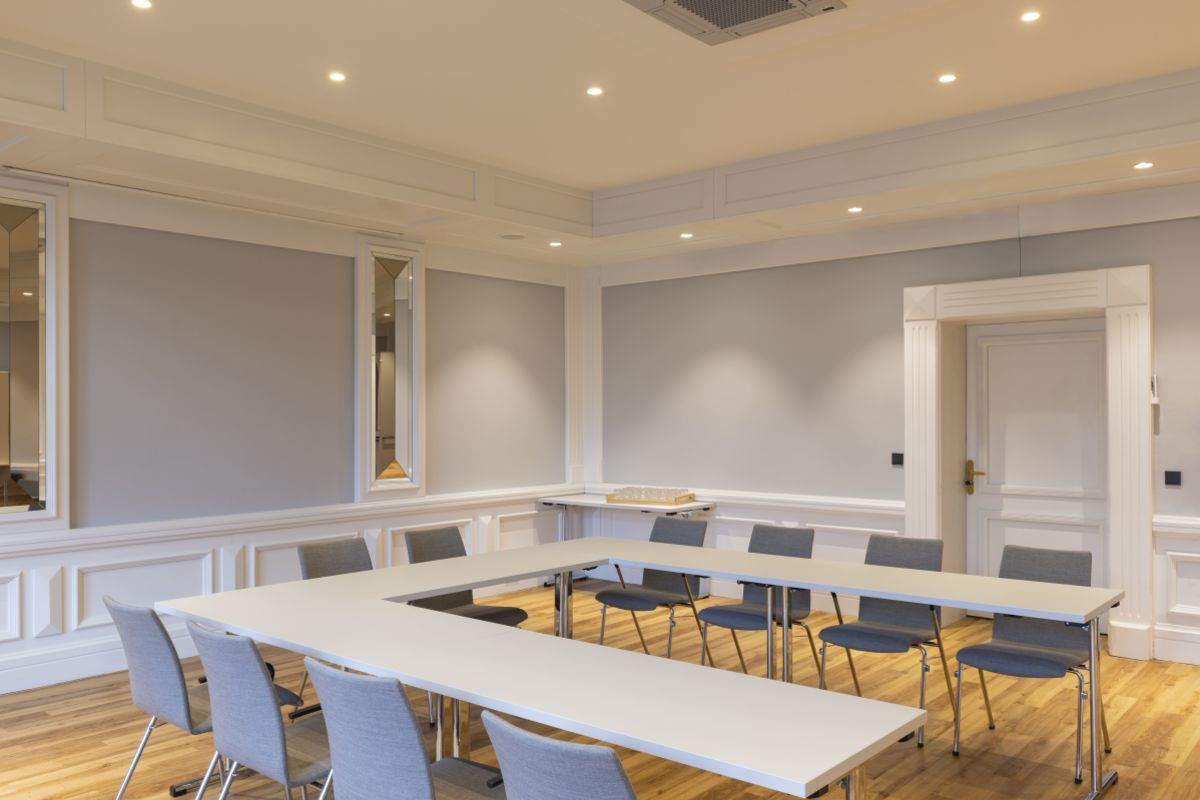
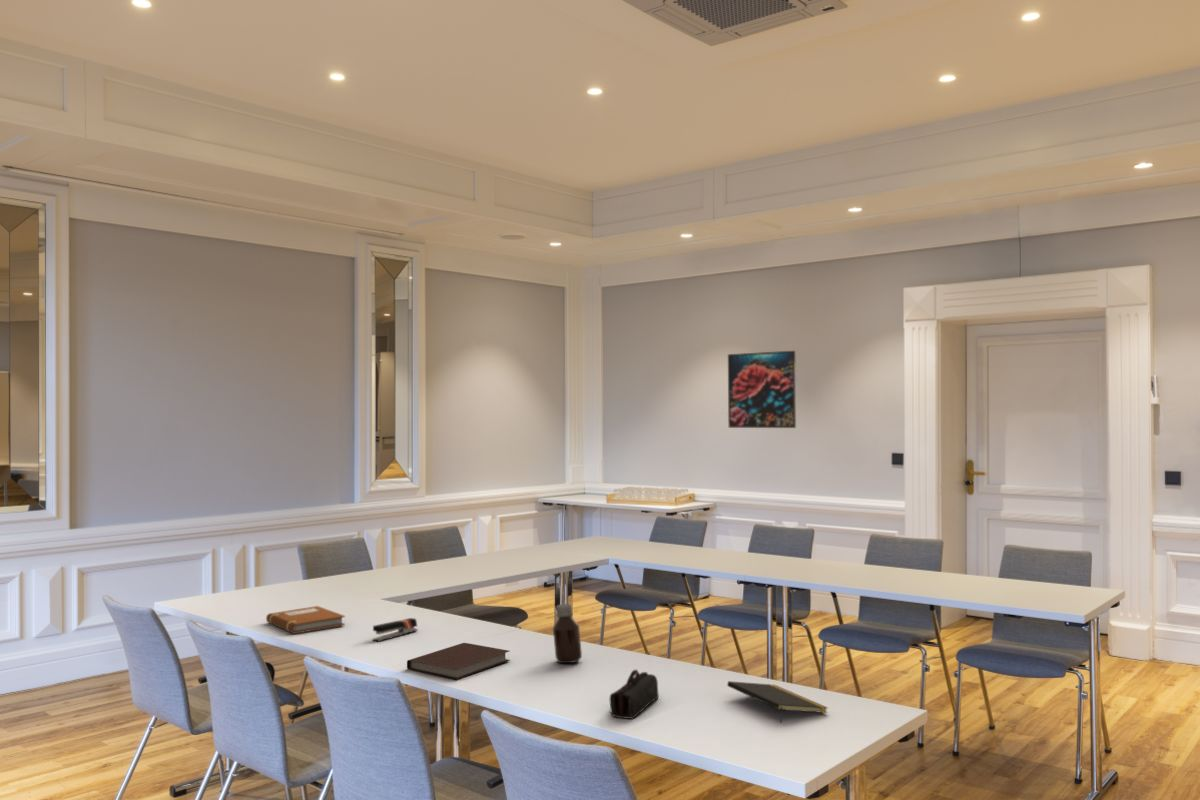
+ notebook (459, 659)
+ notepad (776, 696)
+ bottle (567, 632)
+ notebook (304, 619)
+ stapler (395, 628)
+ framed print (761, 390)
+ pencil case (634, 687)
